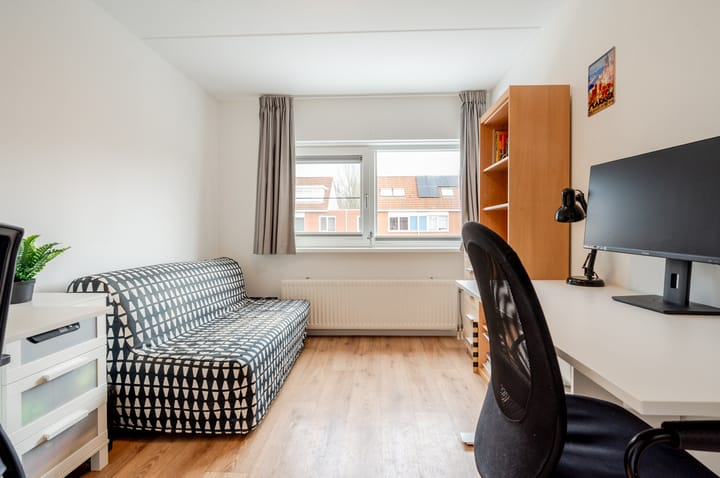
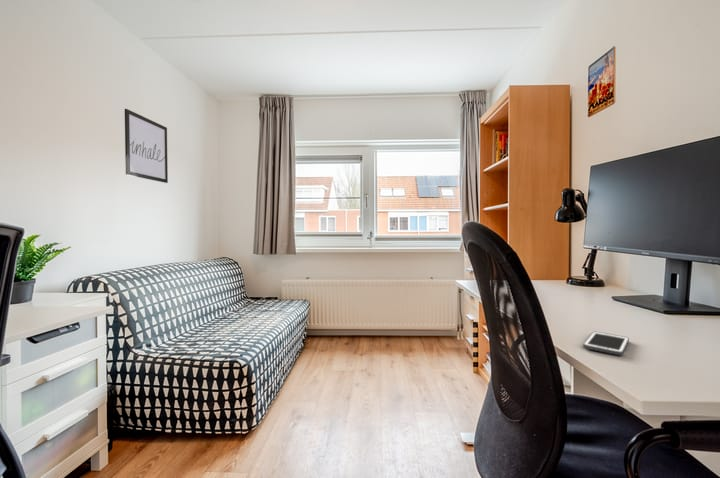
+ wall art (148, 149)
+ cell phone (606, 342)
